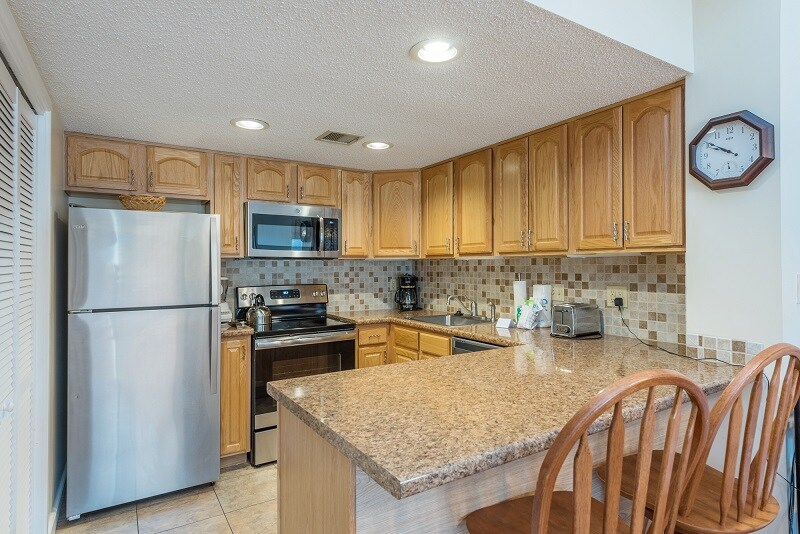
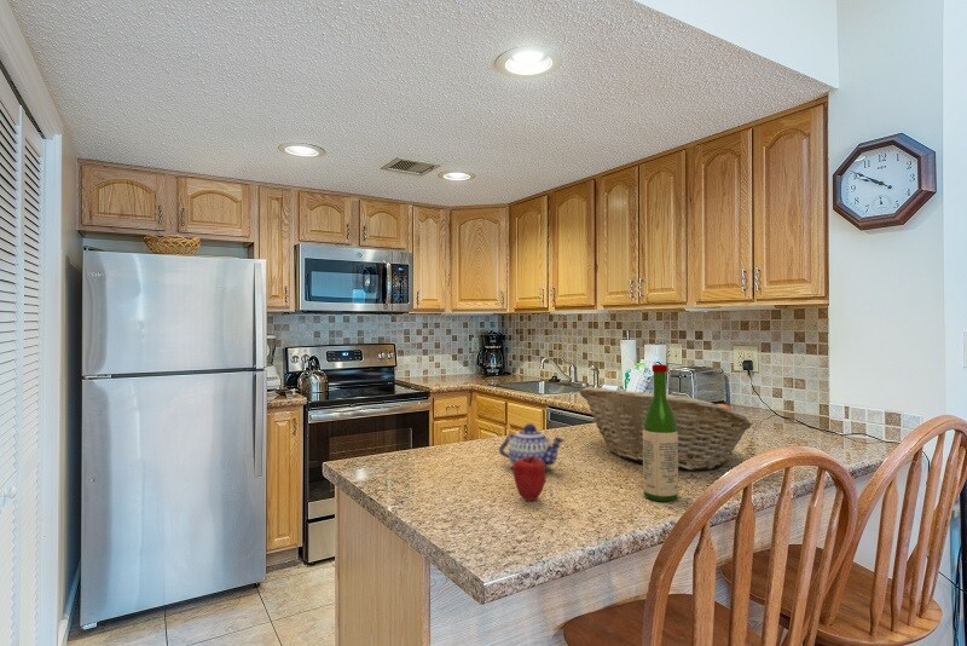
+ teapot (531, 446)
+ fruit basket (674, 417)
+ wine bottle (660, 431)
+ apple (529, 477)
